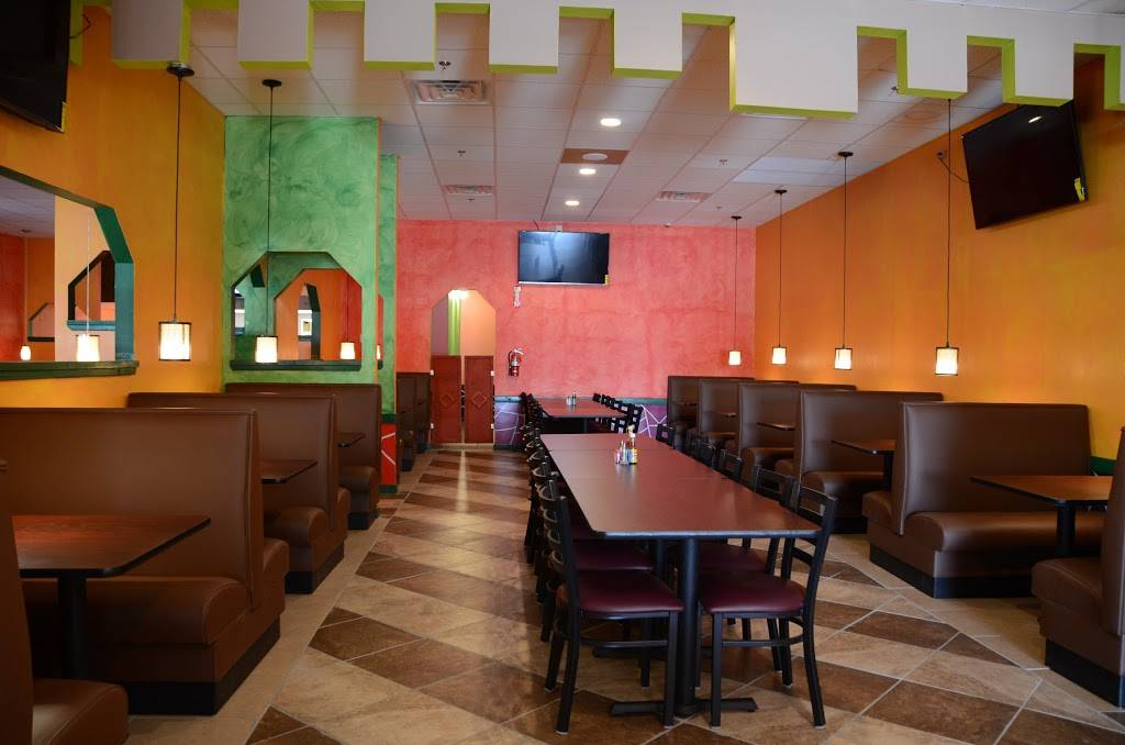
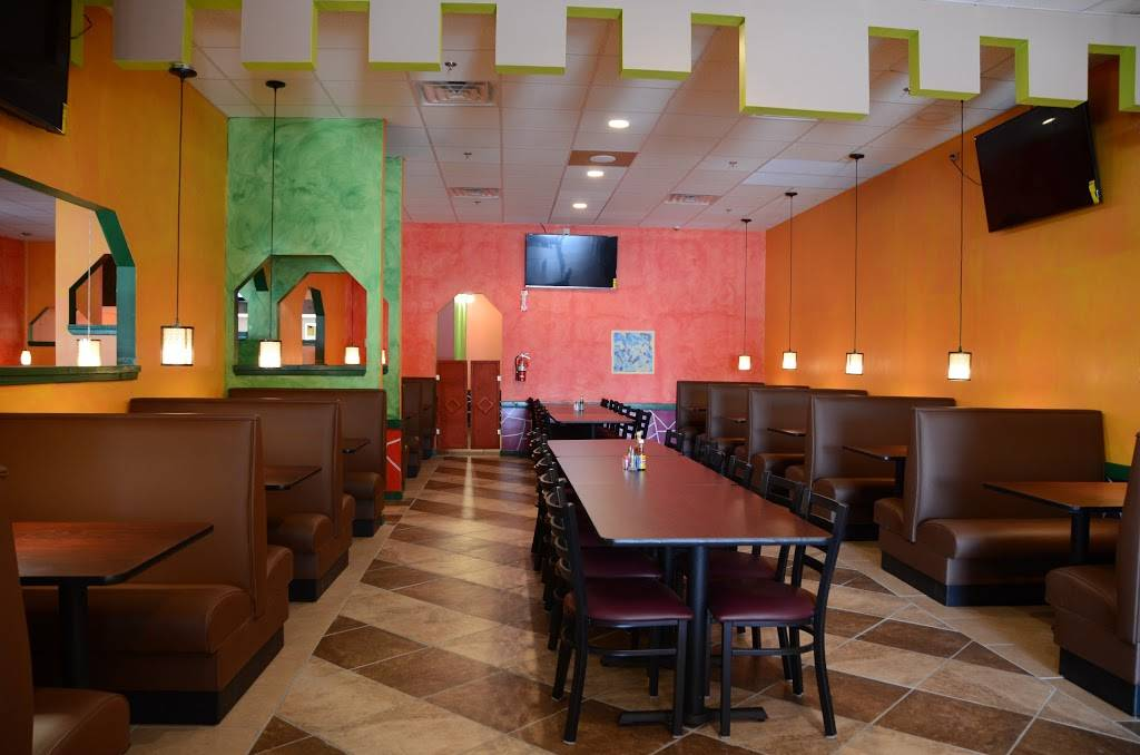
+ wall art (632, 352)
